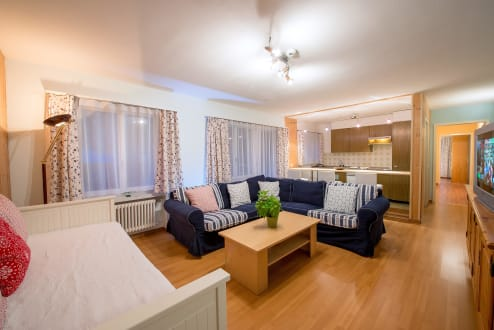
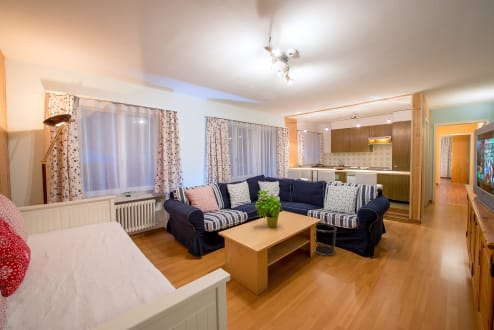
+ waste bin (324, 239)
